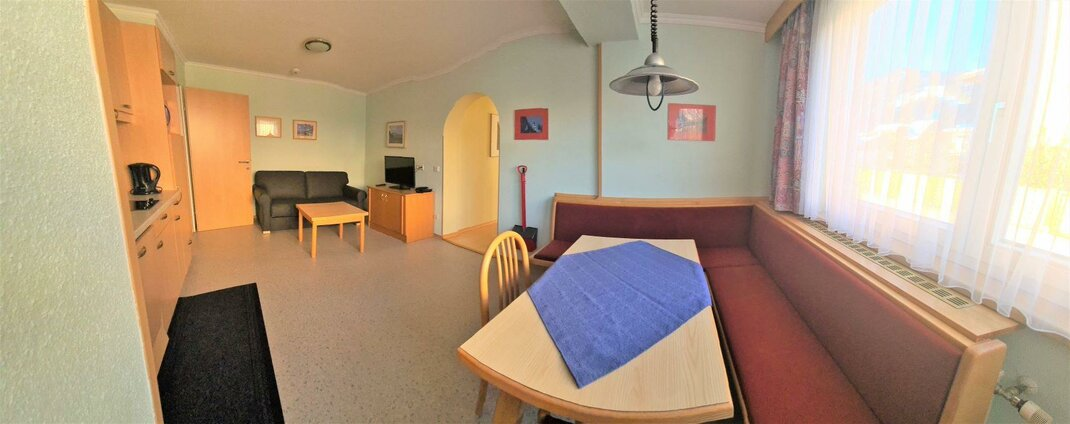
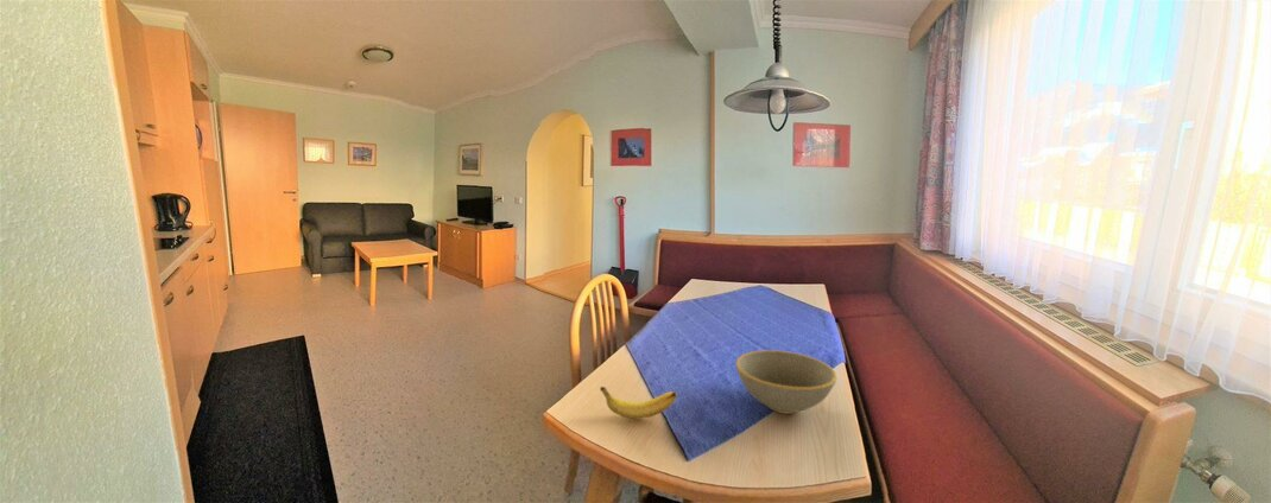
+ banana (638, 402)
+ bowl (783, 387)
